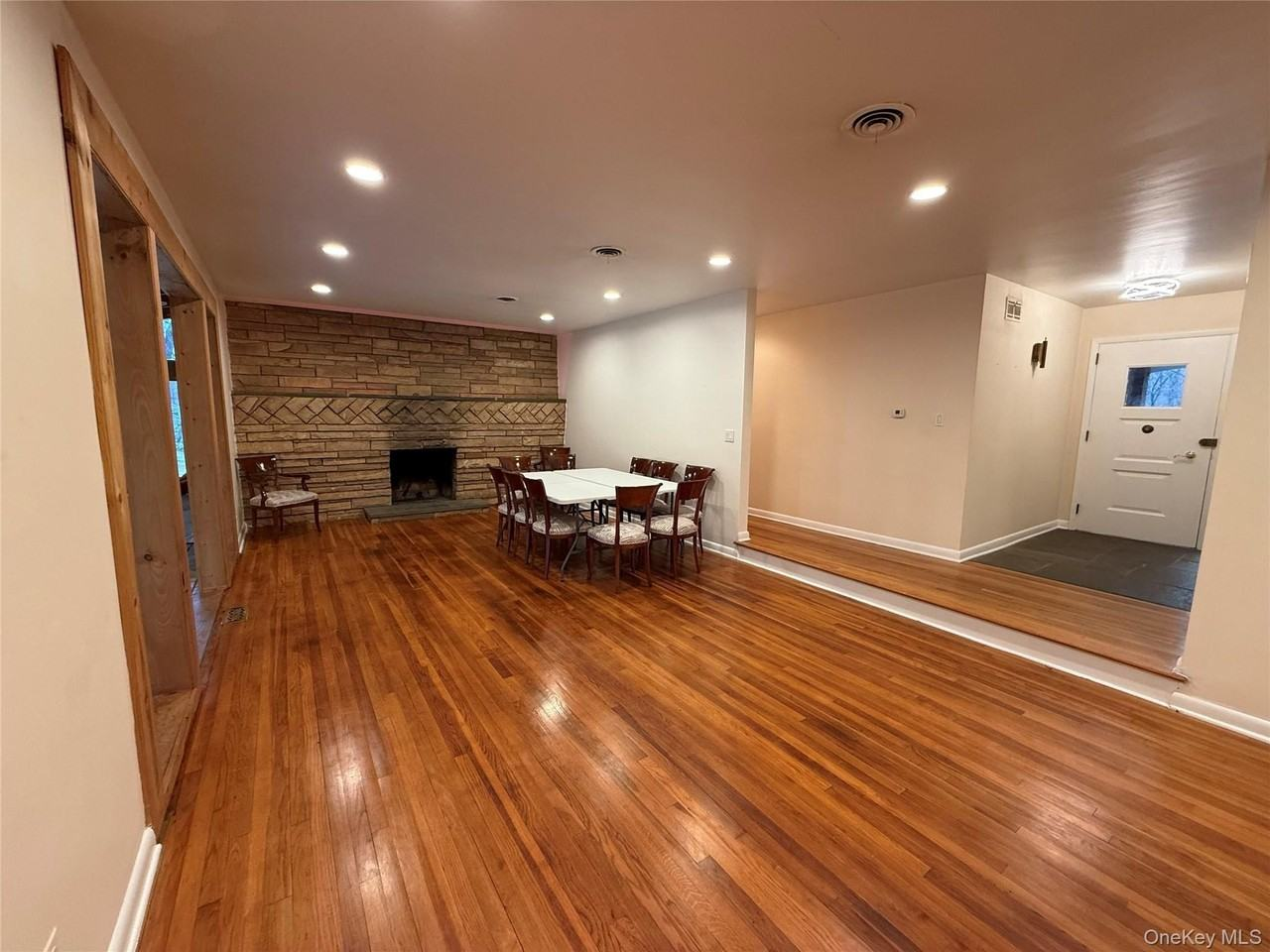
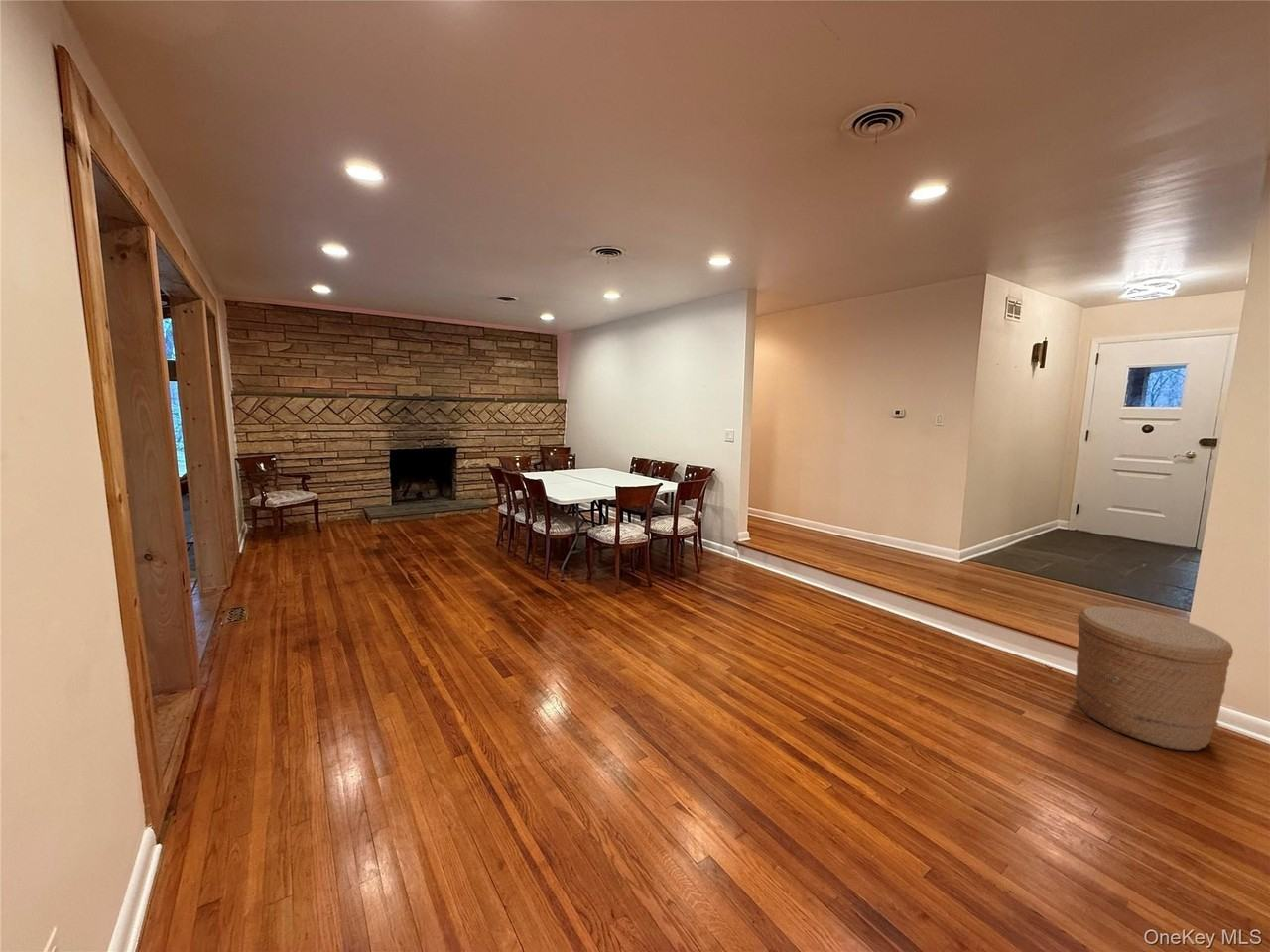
+ basket (1143, 672)
